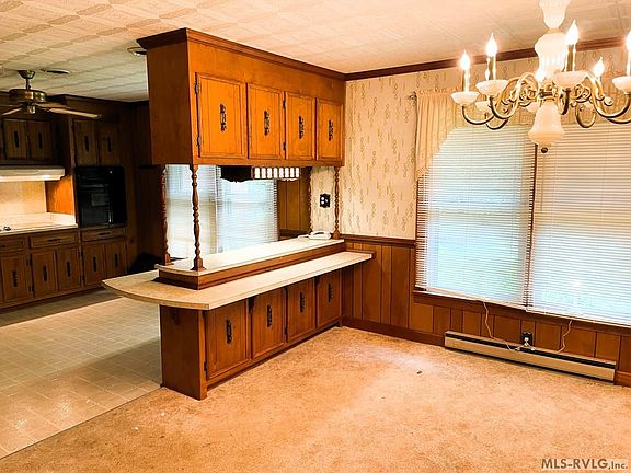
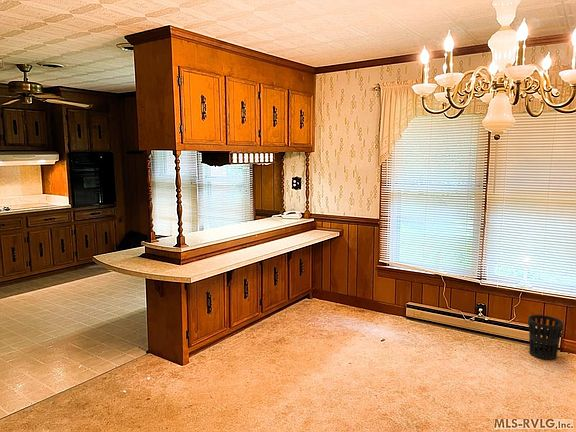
+ wastebasket (544, 337)
